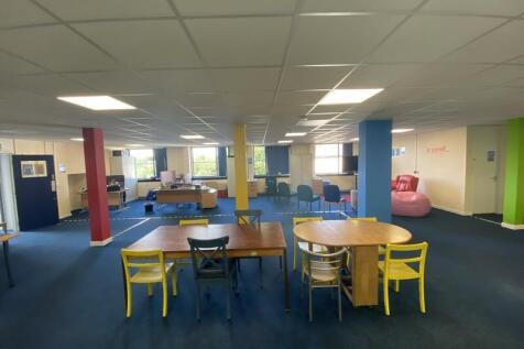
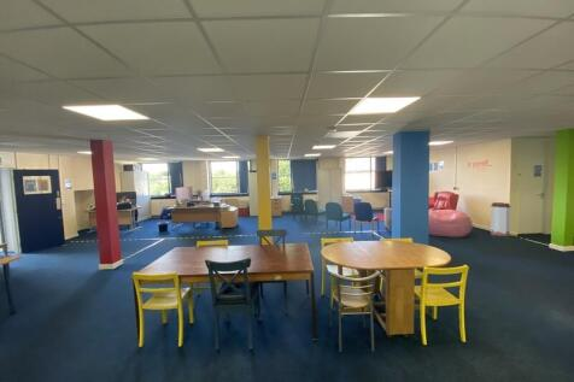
+ trash can (499, 219)
